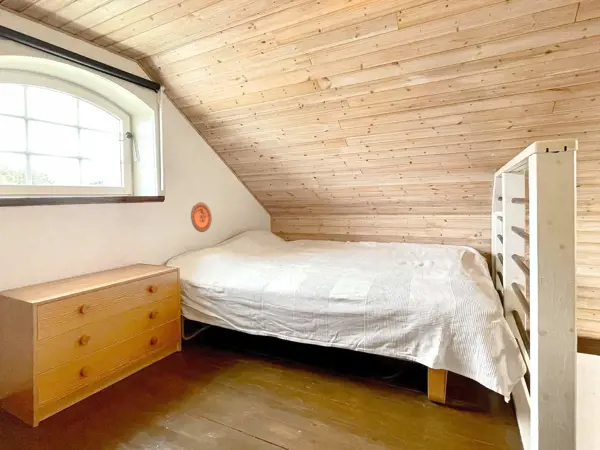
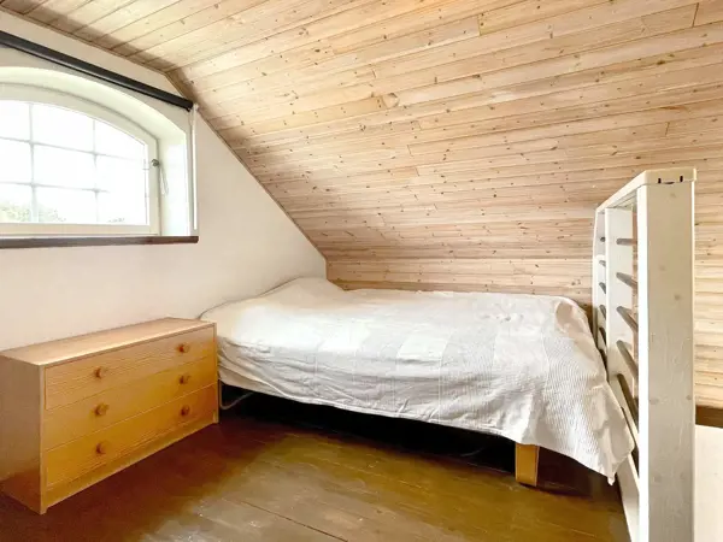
- decorative plate (201, 217)
